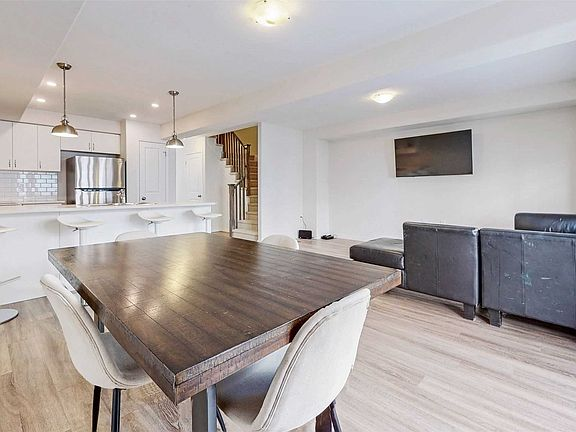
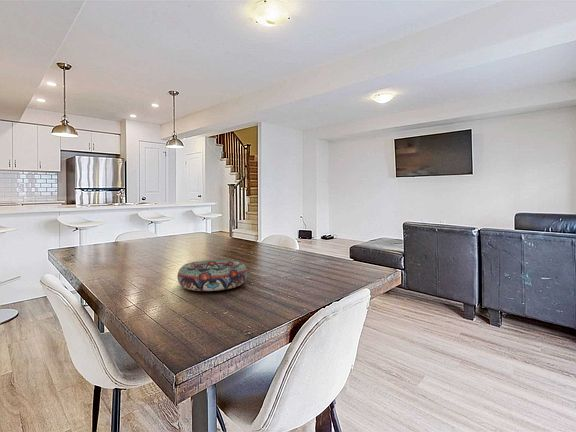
+ decorative bowl (213, 274)
